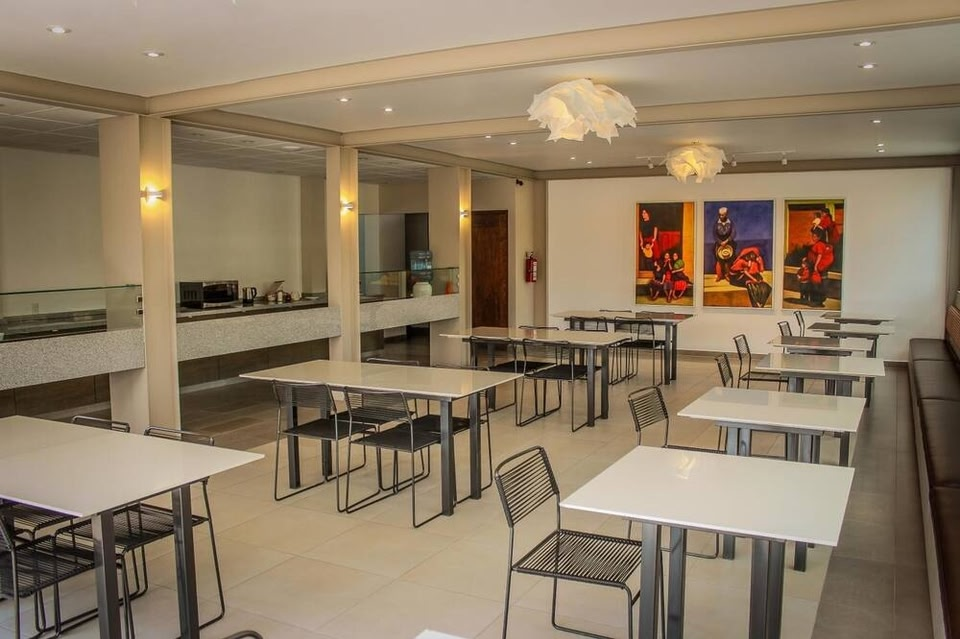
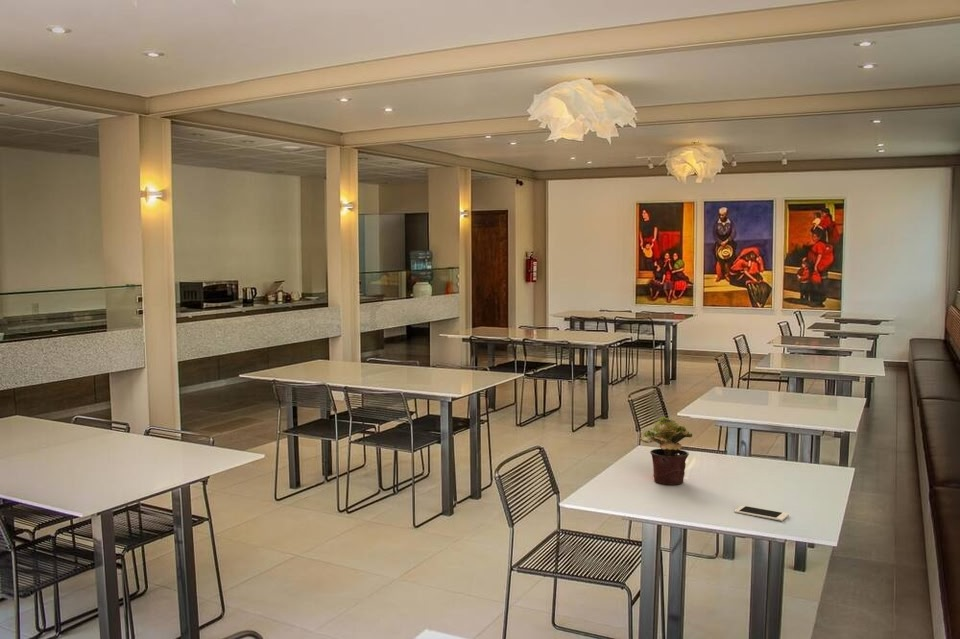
+ potted plant (664, 448)
+ cell phone (761, 512)
